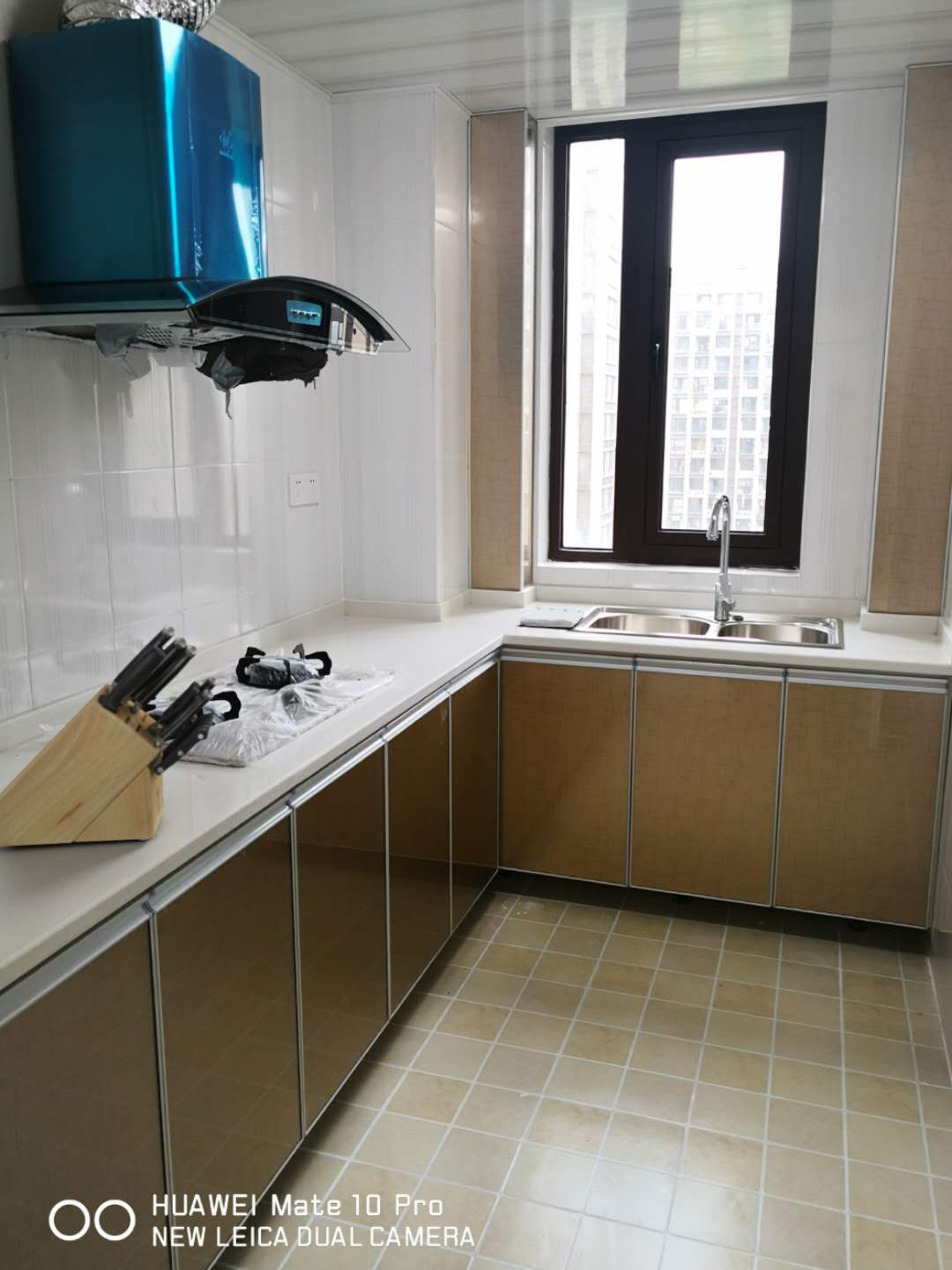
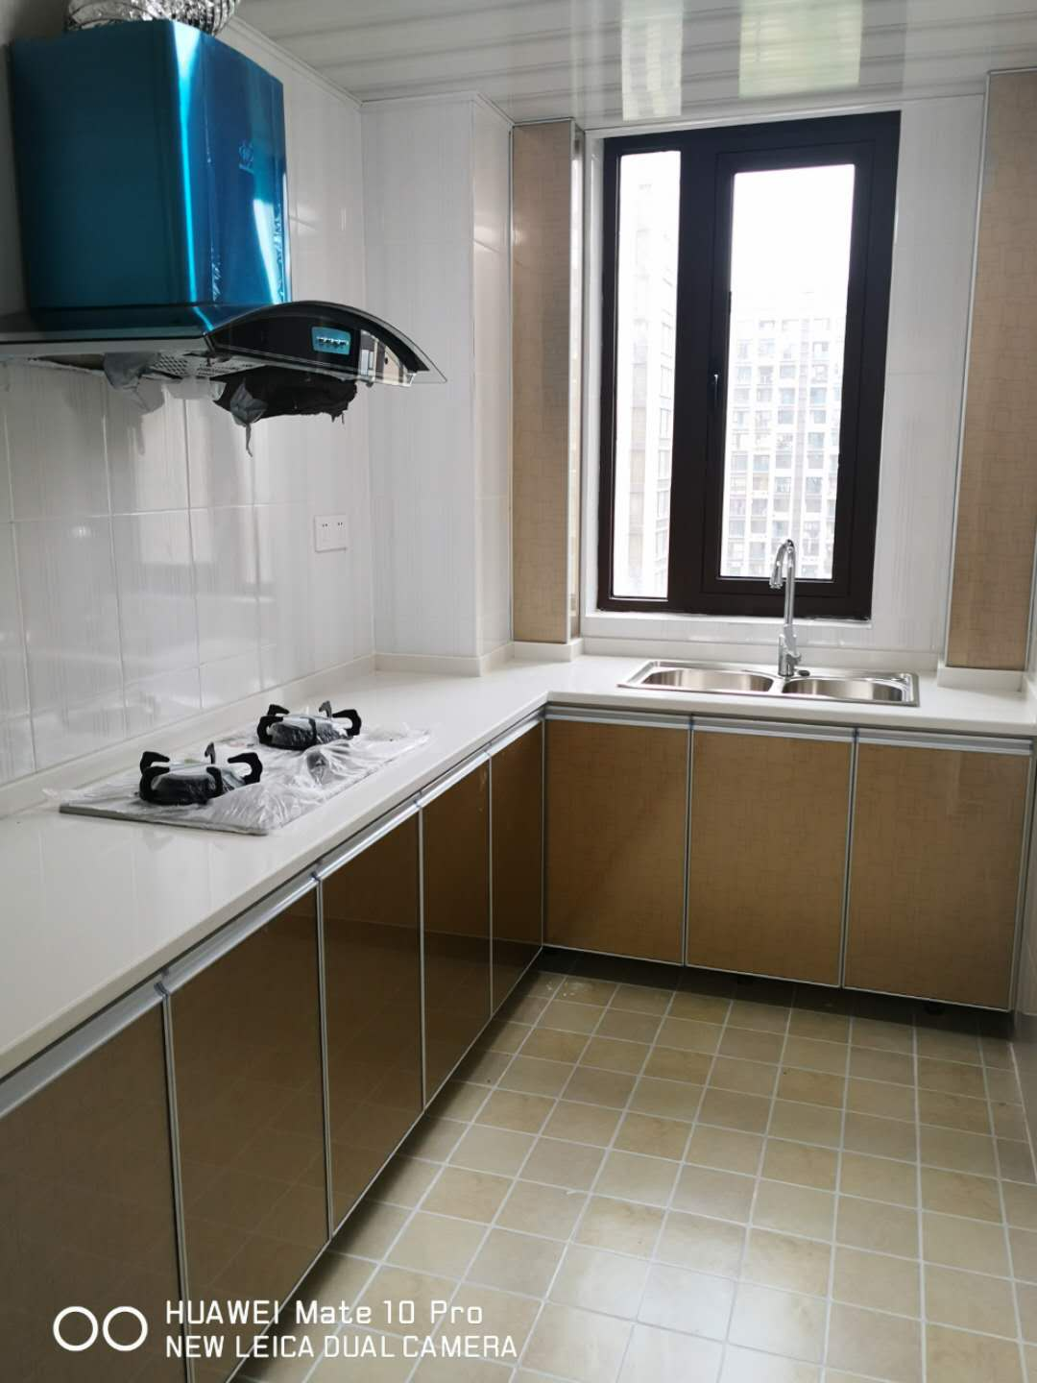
- knife block (96, 732)
- dish towel (553, 616)
